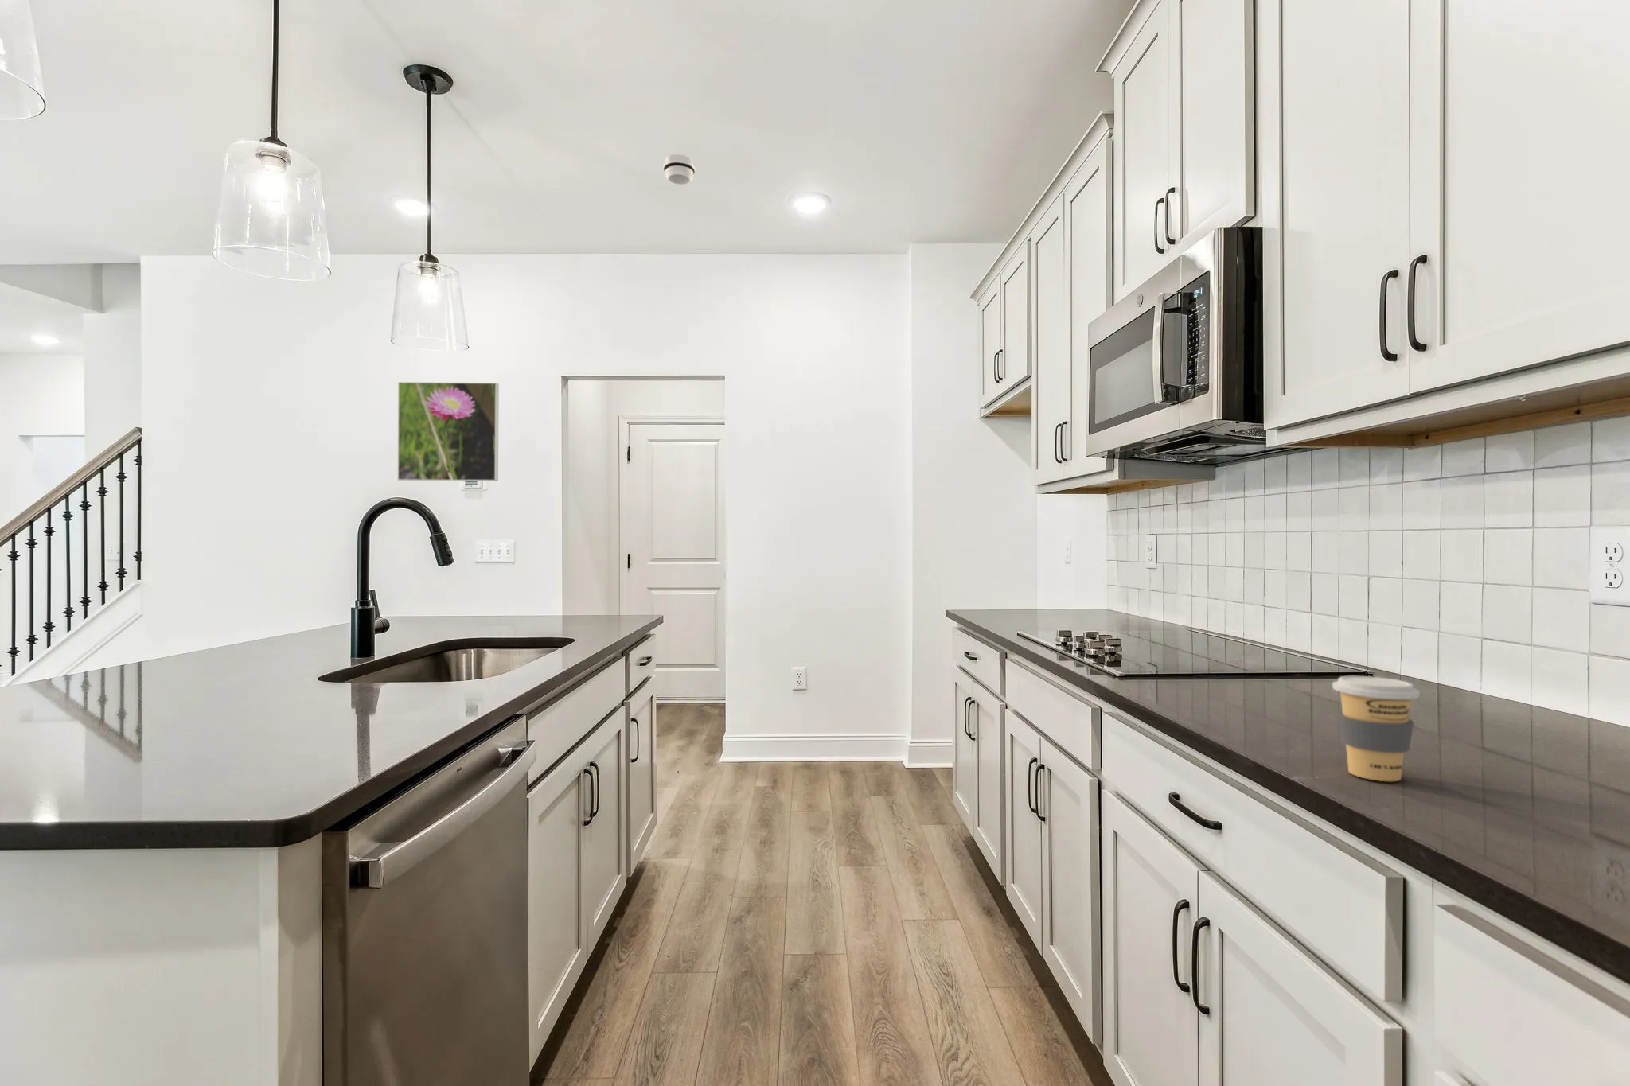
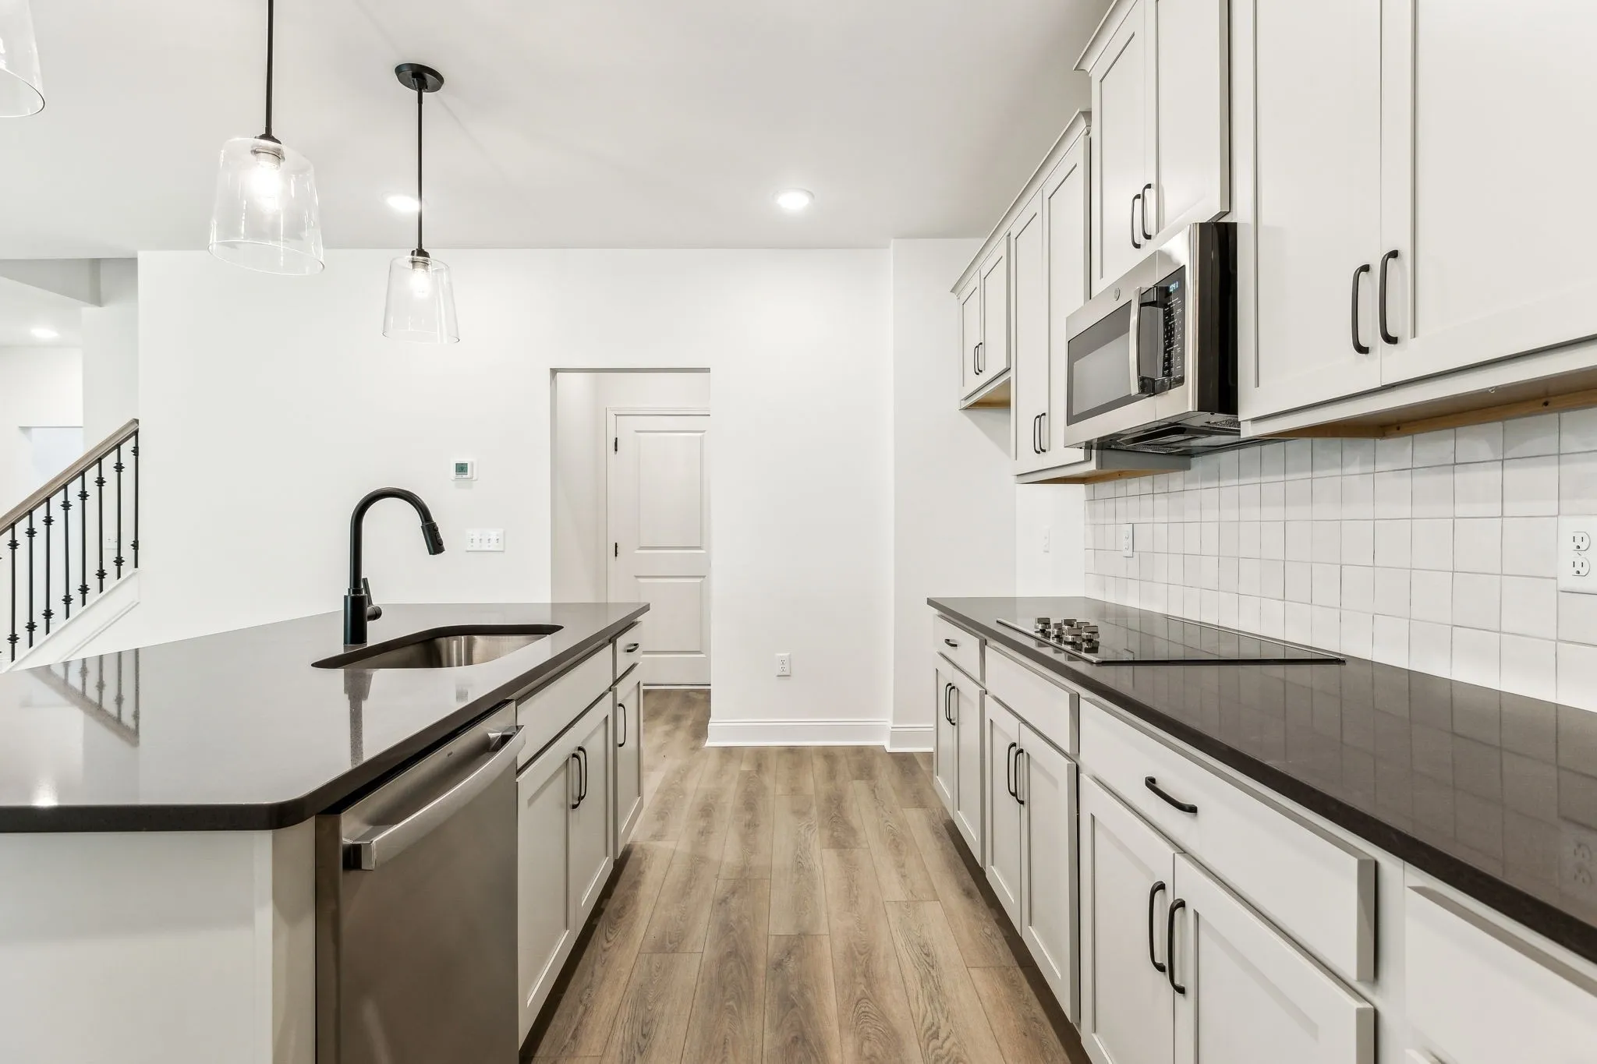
- smoke detector (679, 170)
- coffee cup (1374, 727)
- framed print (448, 431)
